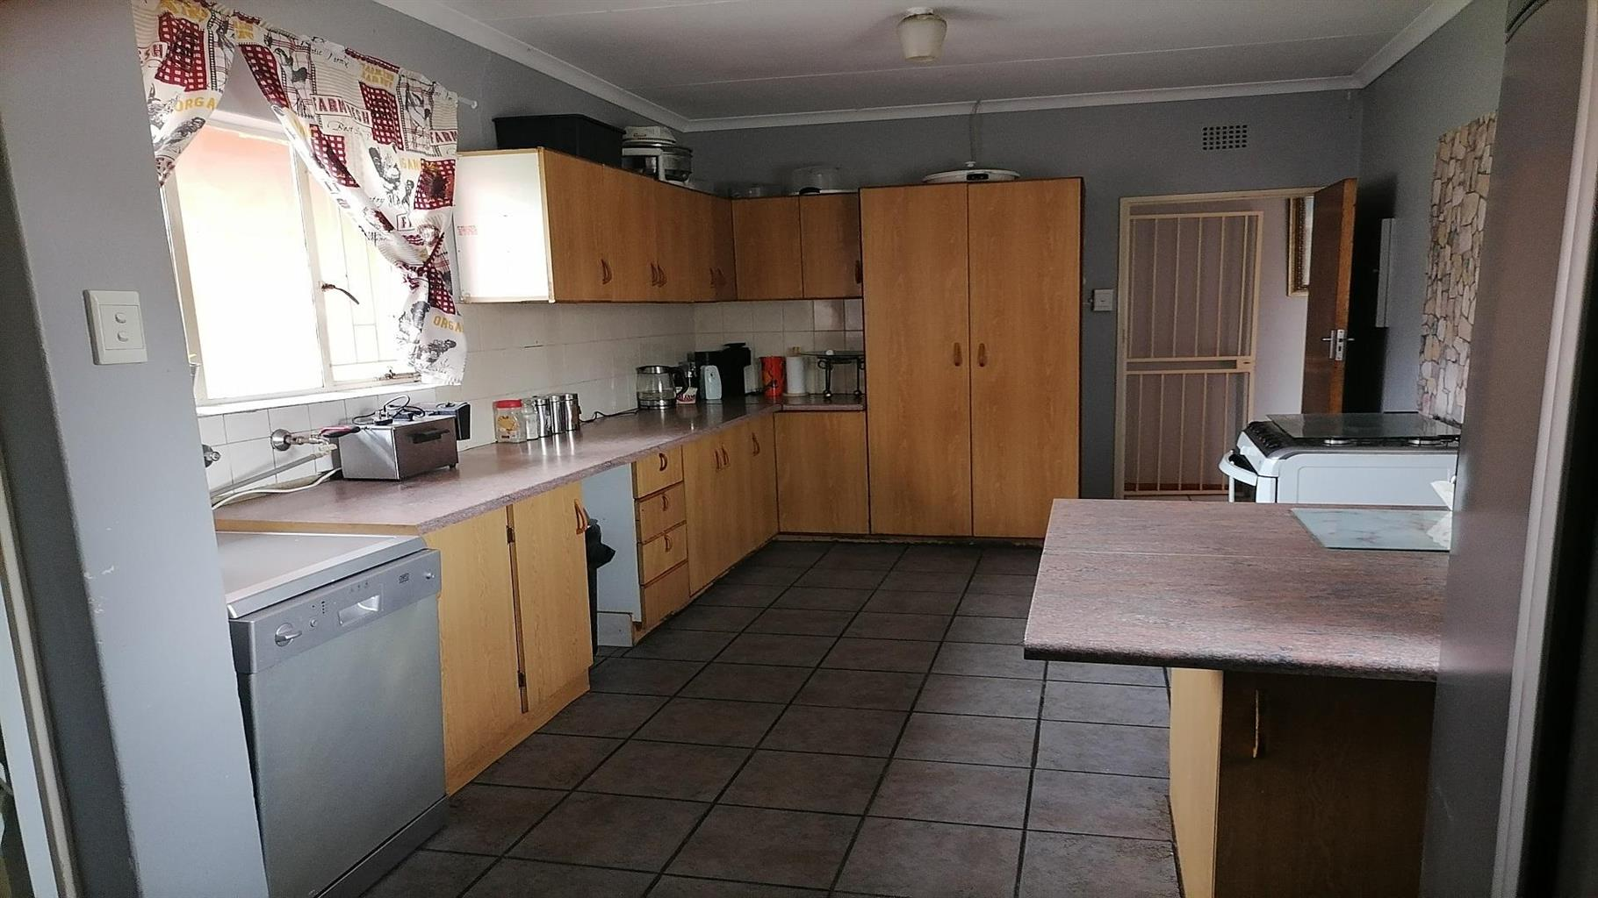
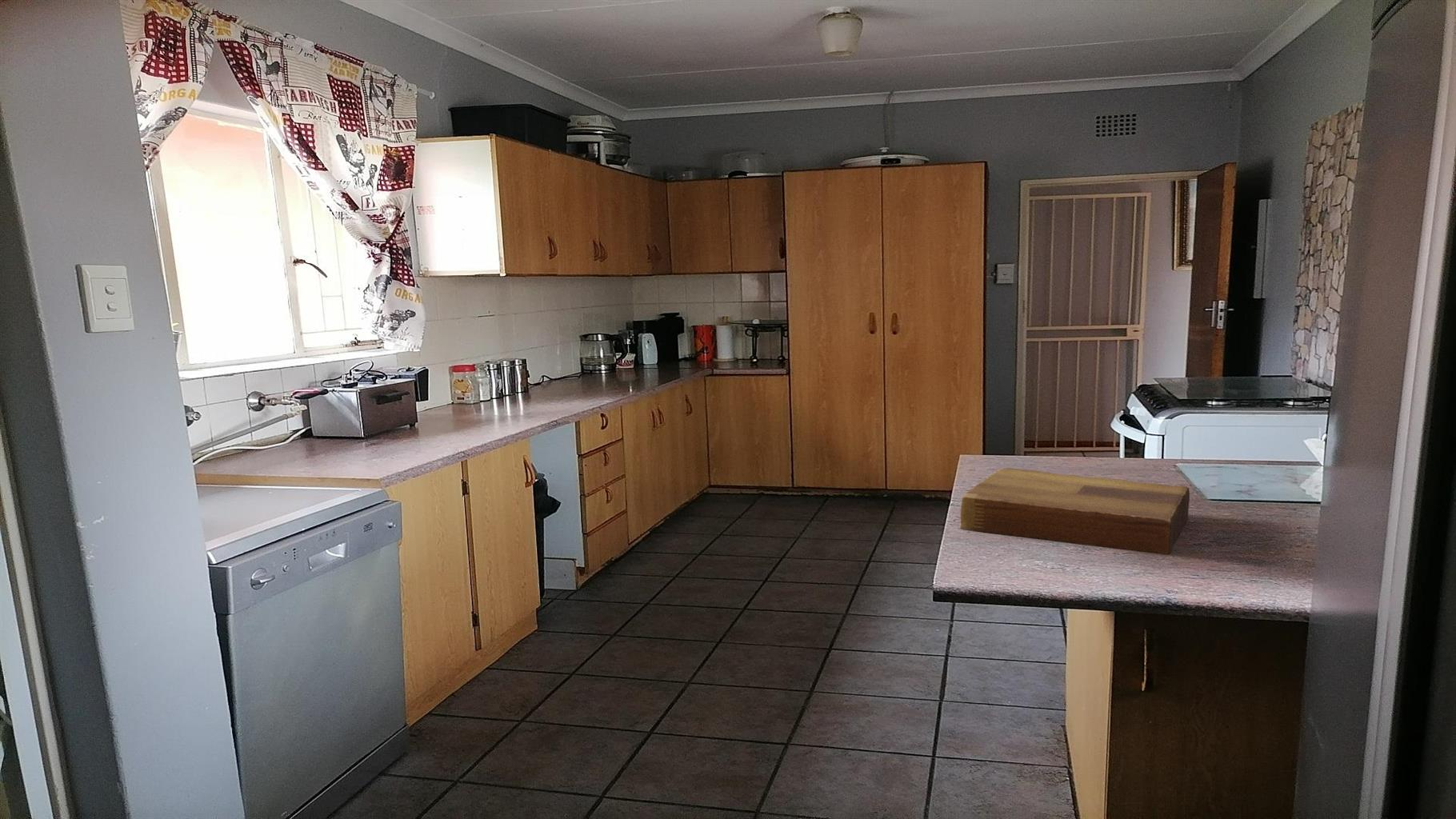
+ cutting board (1074, 505)
